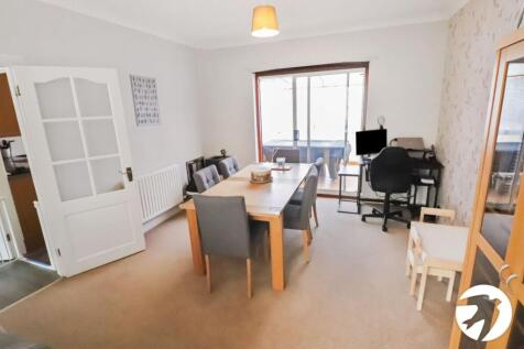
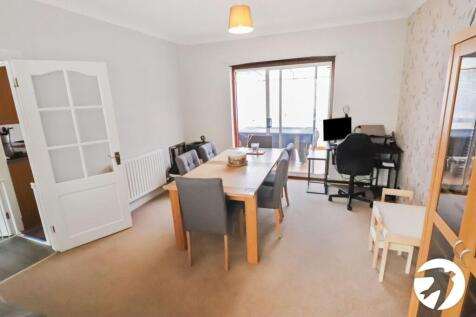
- wall art (146, 101)
